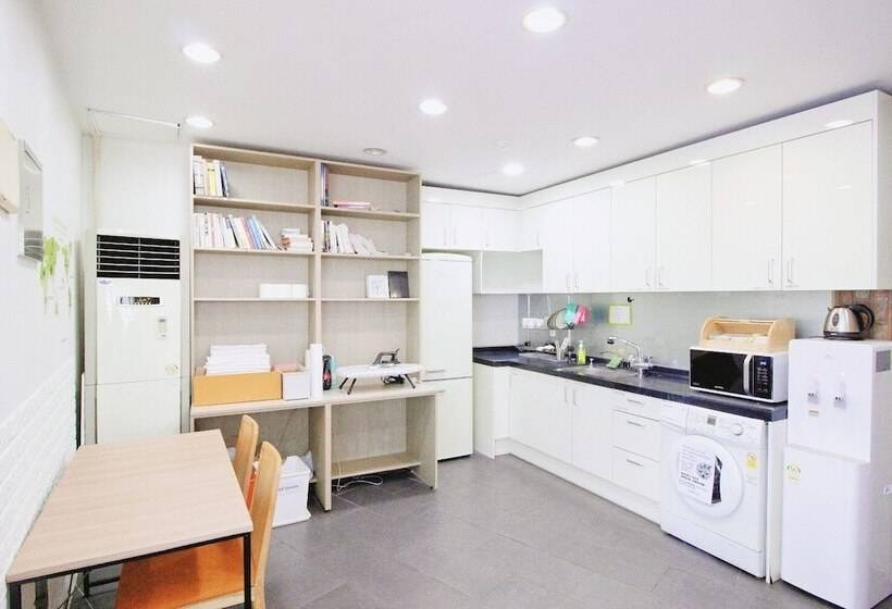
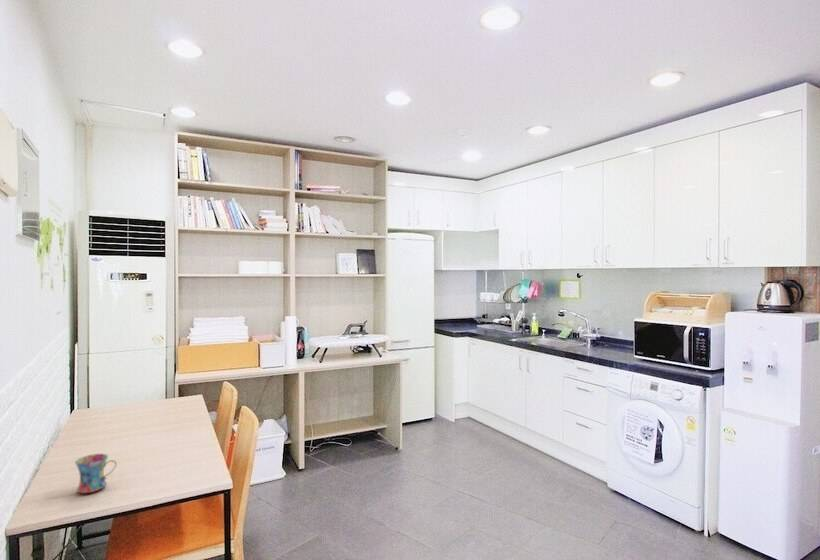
+ mug (96, 473)
